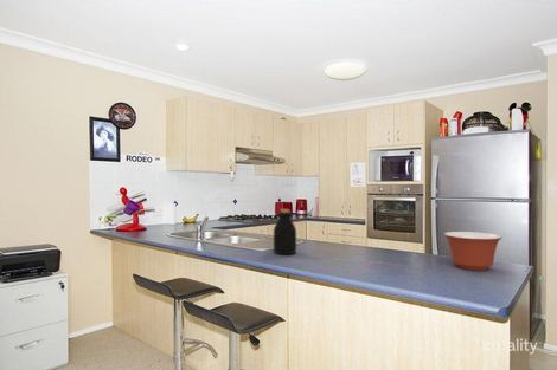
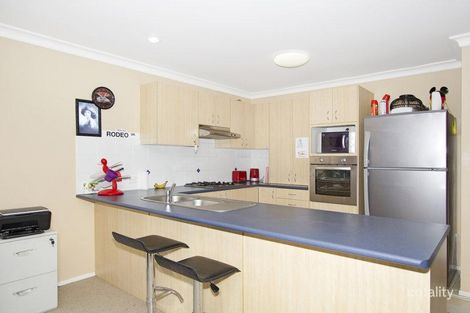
- bottle (284, 231)
- mixing bowl (472, 251)
